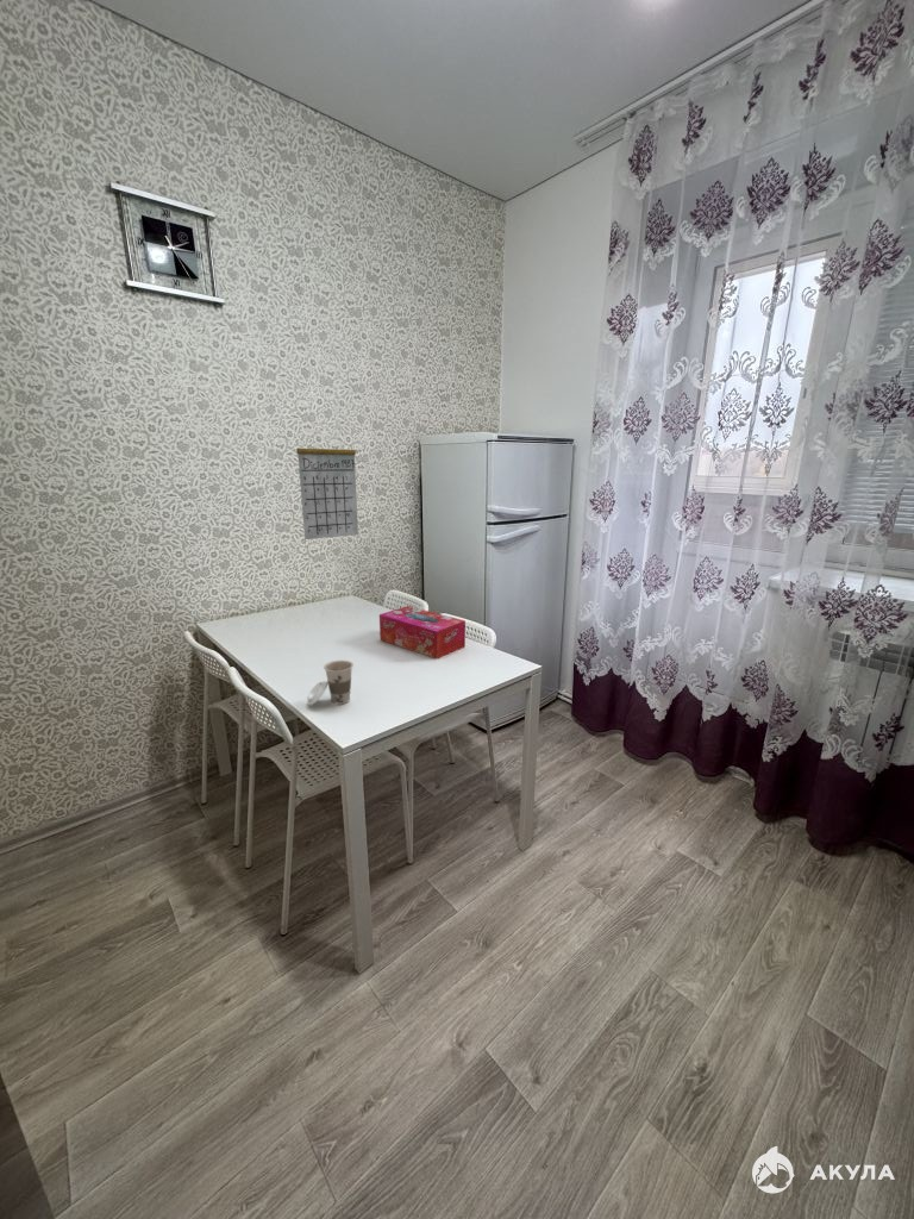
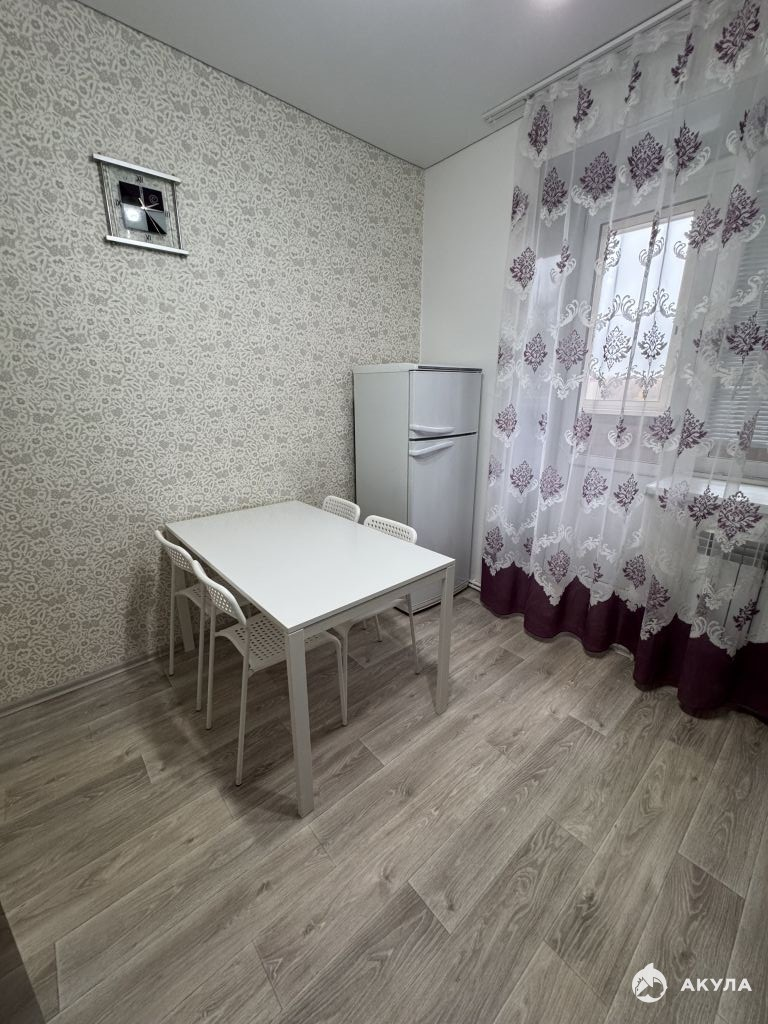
- tissue box (421, 630)
- calendar (328, 483)
- cup (330, 683)
